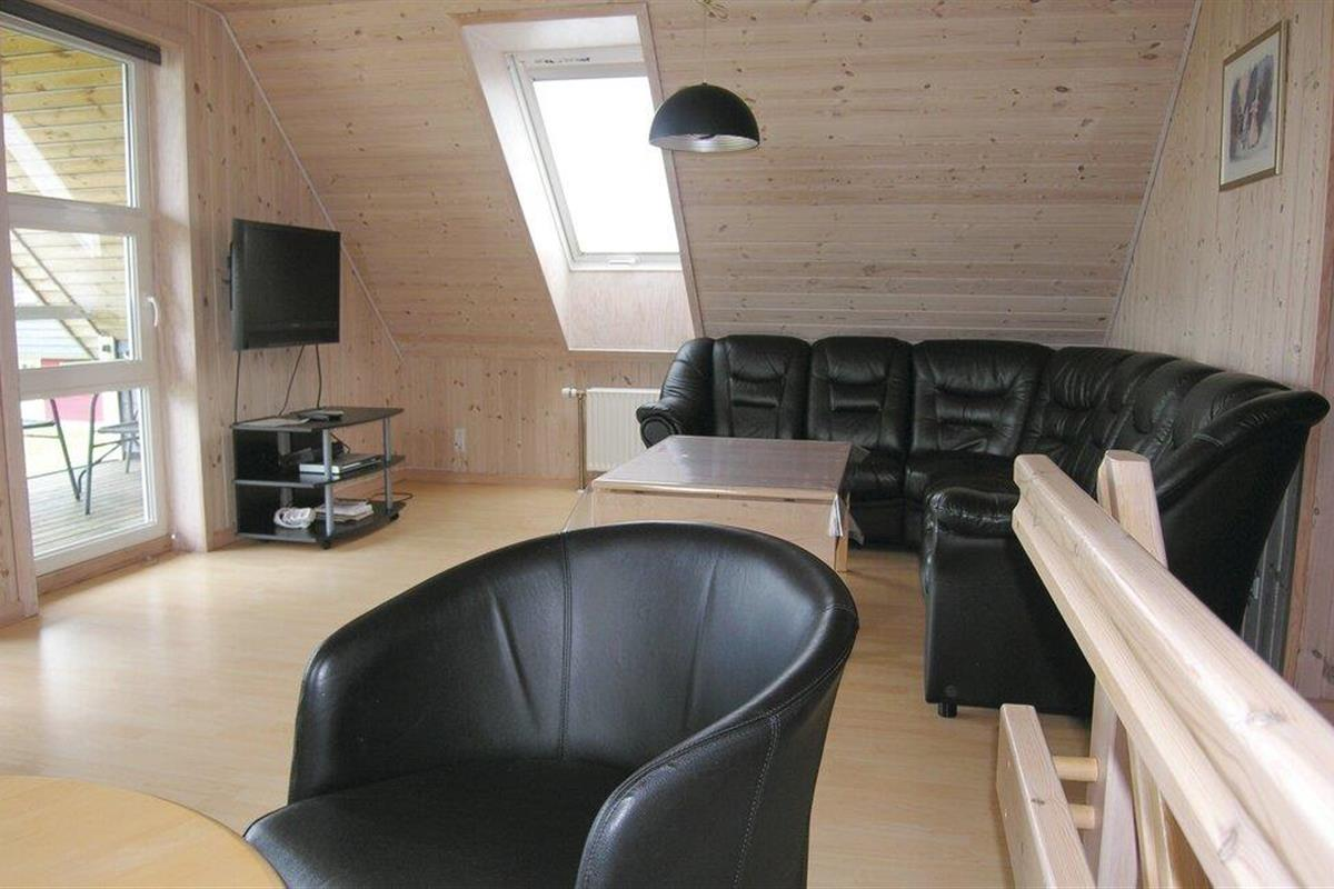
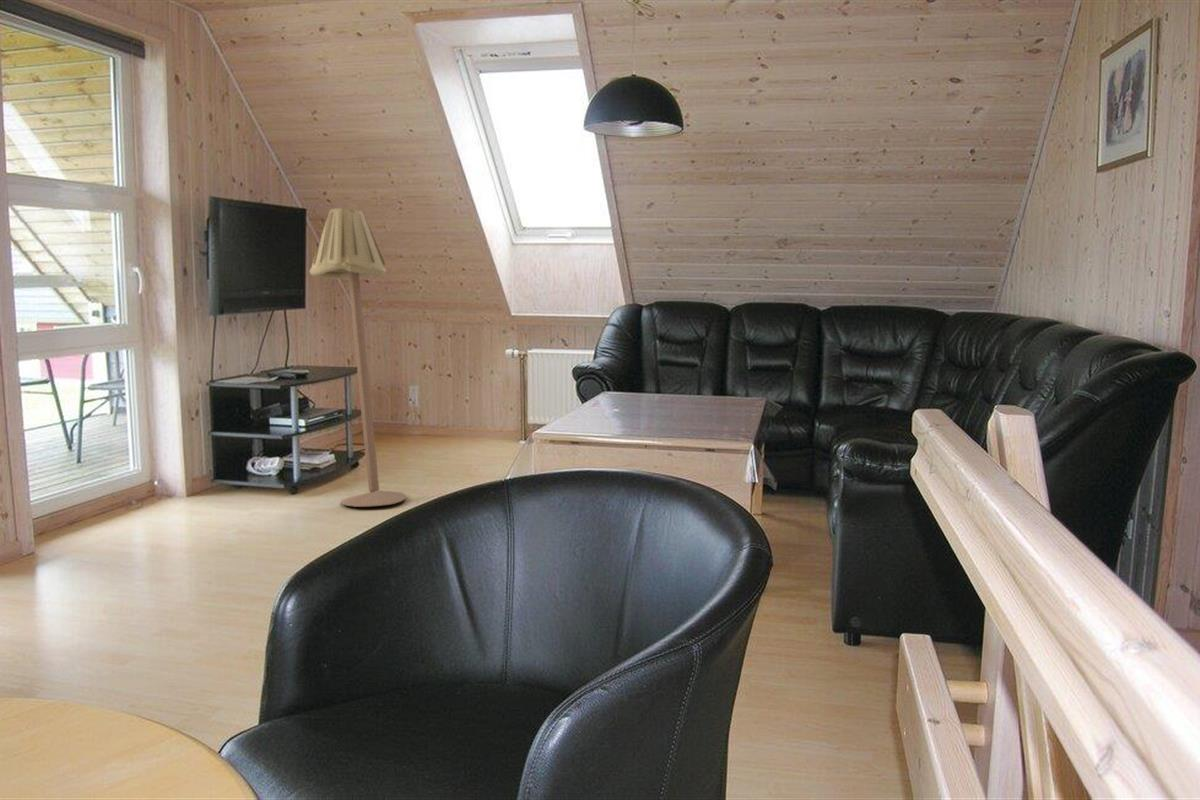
+ floor lamp (357, 355)
